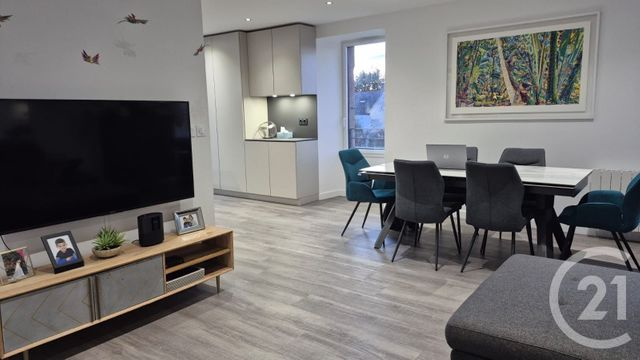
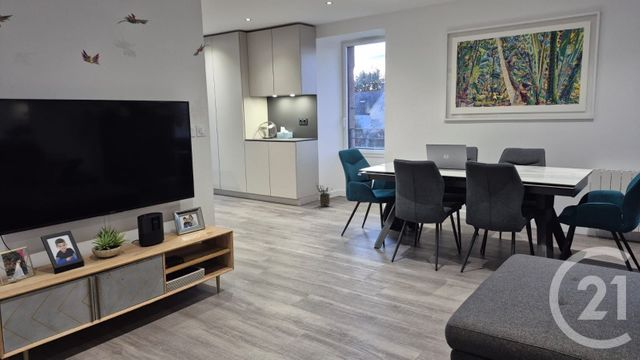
+ potted plant (323, 194)
